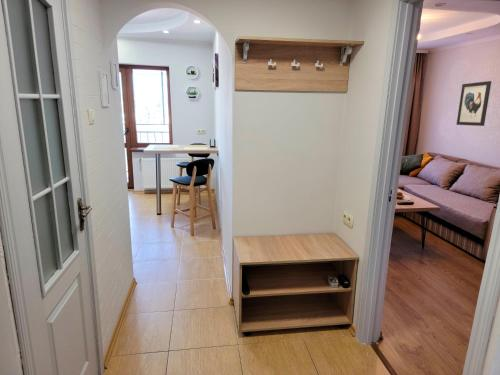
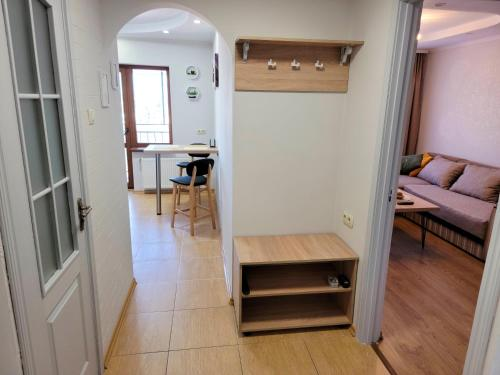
- wall art (472, 104)
